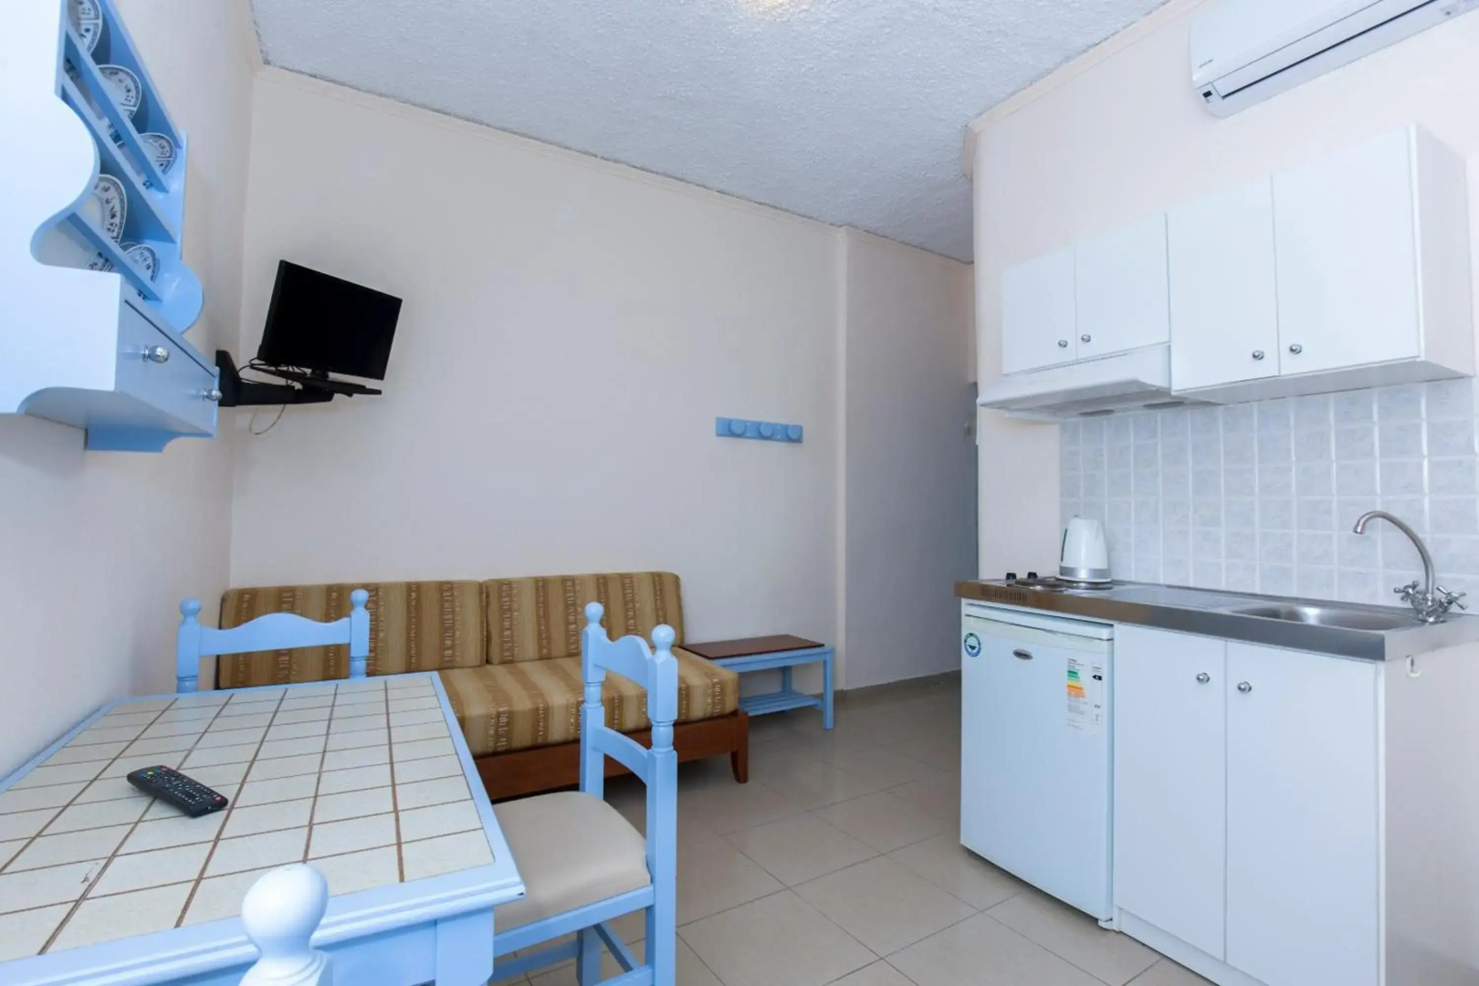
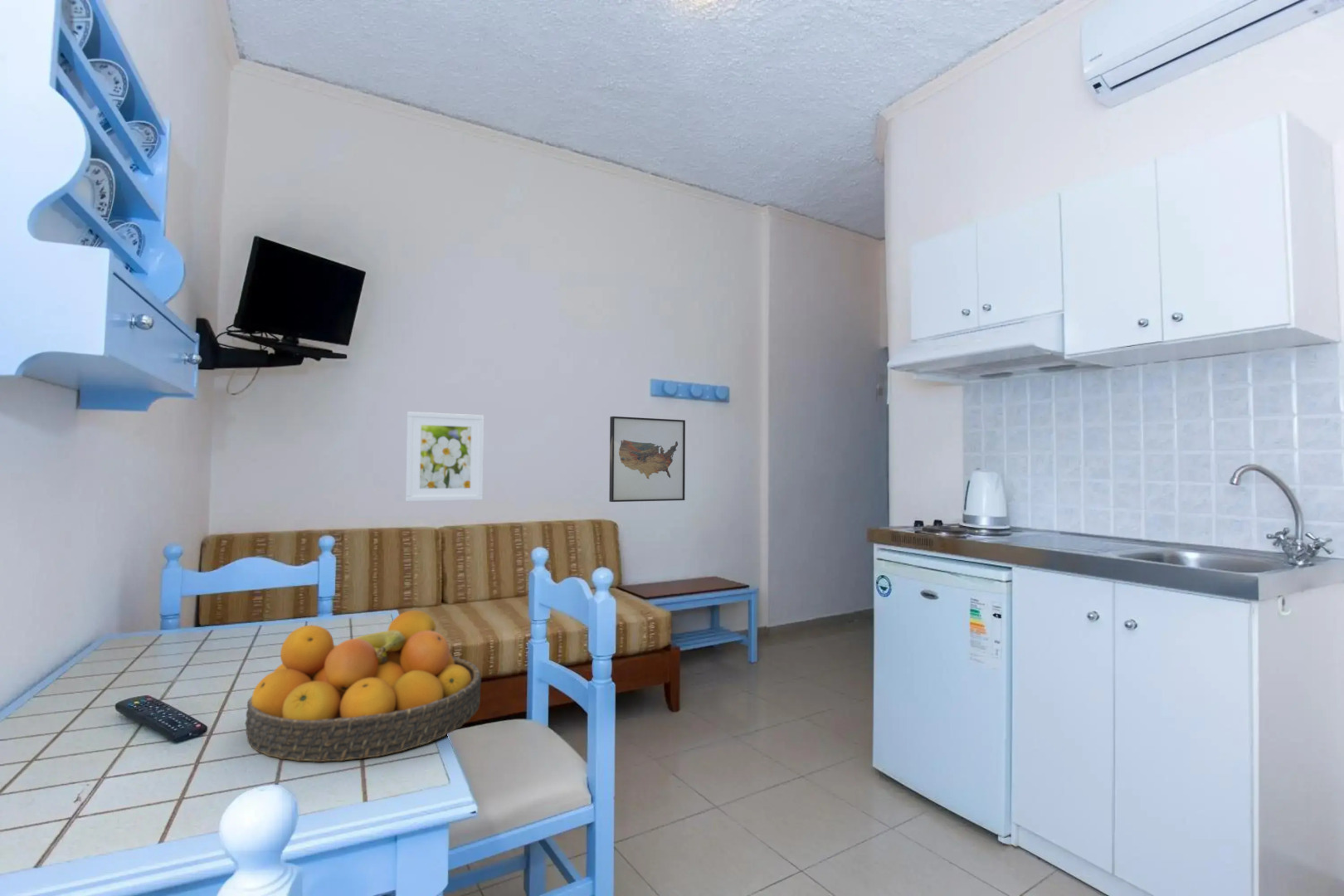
+ fruit bowl (372, 668)
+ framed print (446, 456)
+ wall art (648, 460)
